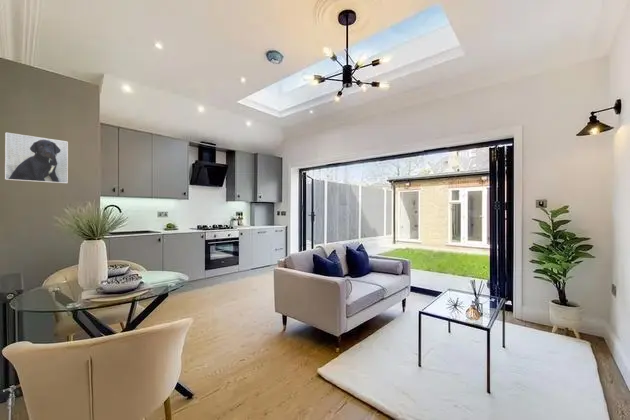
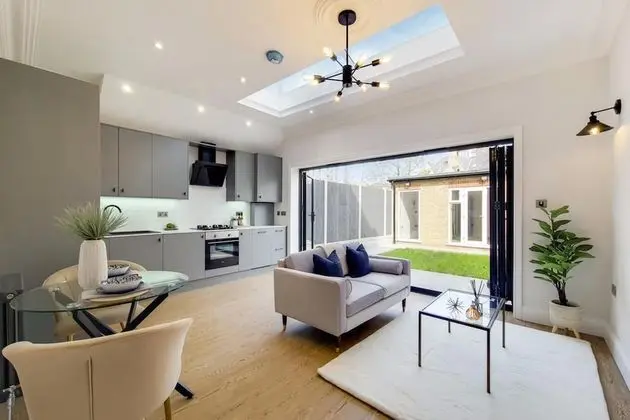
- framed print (38, 159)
